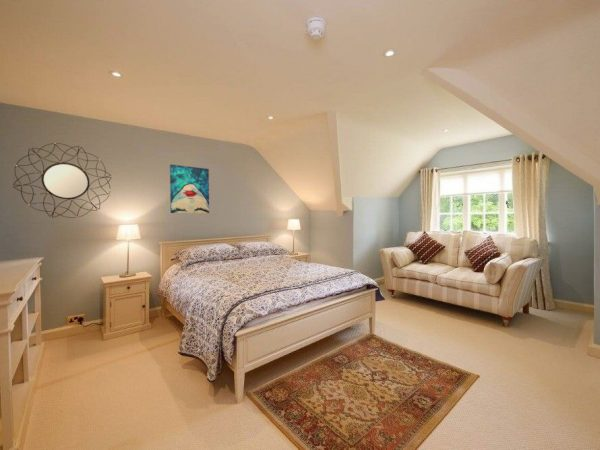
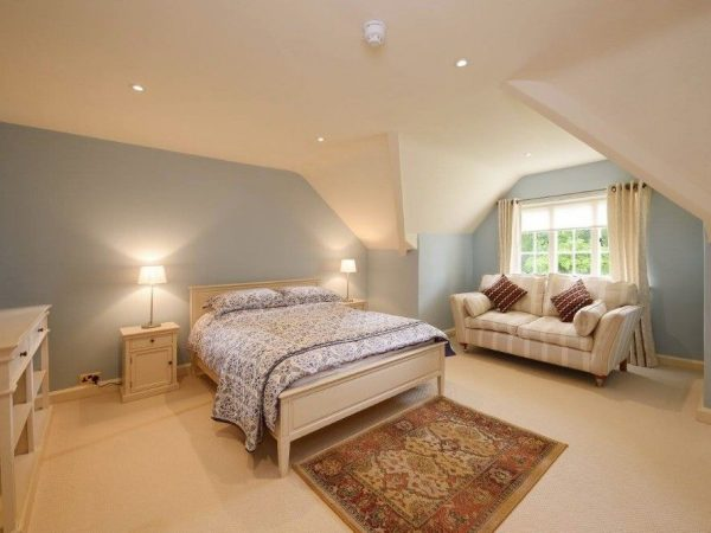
- home mirror (66, 181)
- wall art (190, 190)
